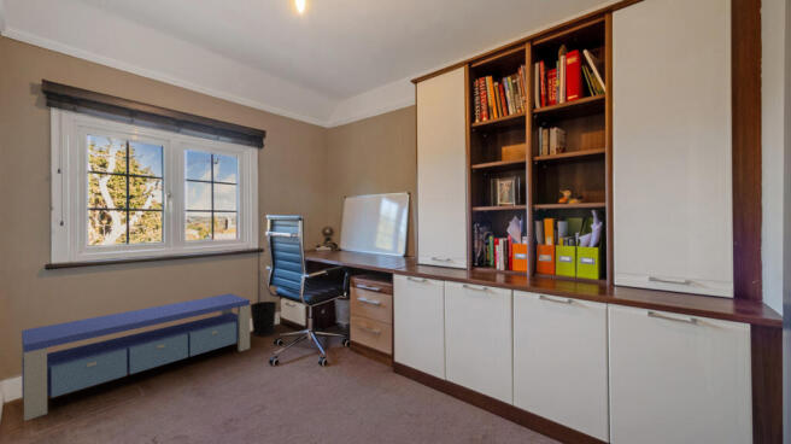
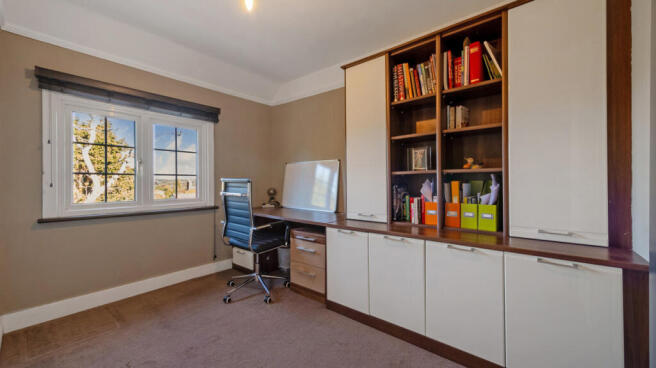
- wastebasket (263, 319)
- storage bench (153, 340)
